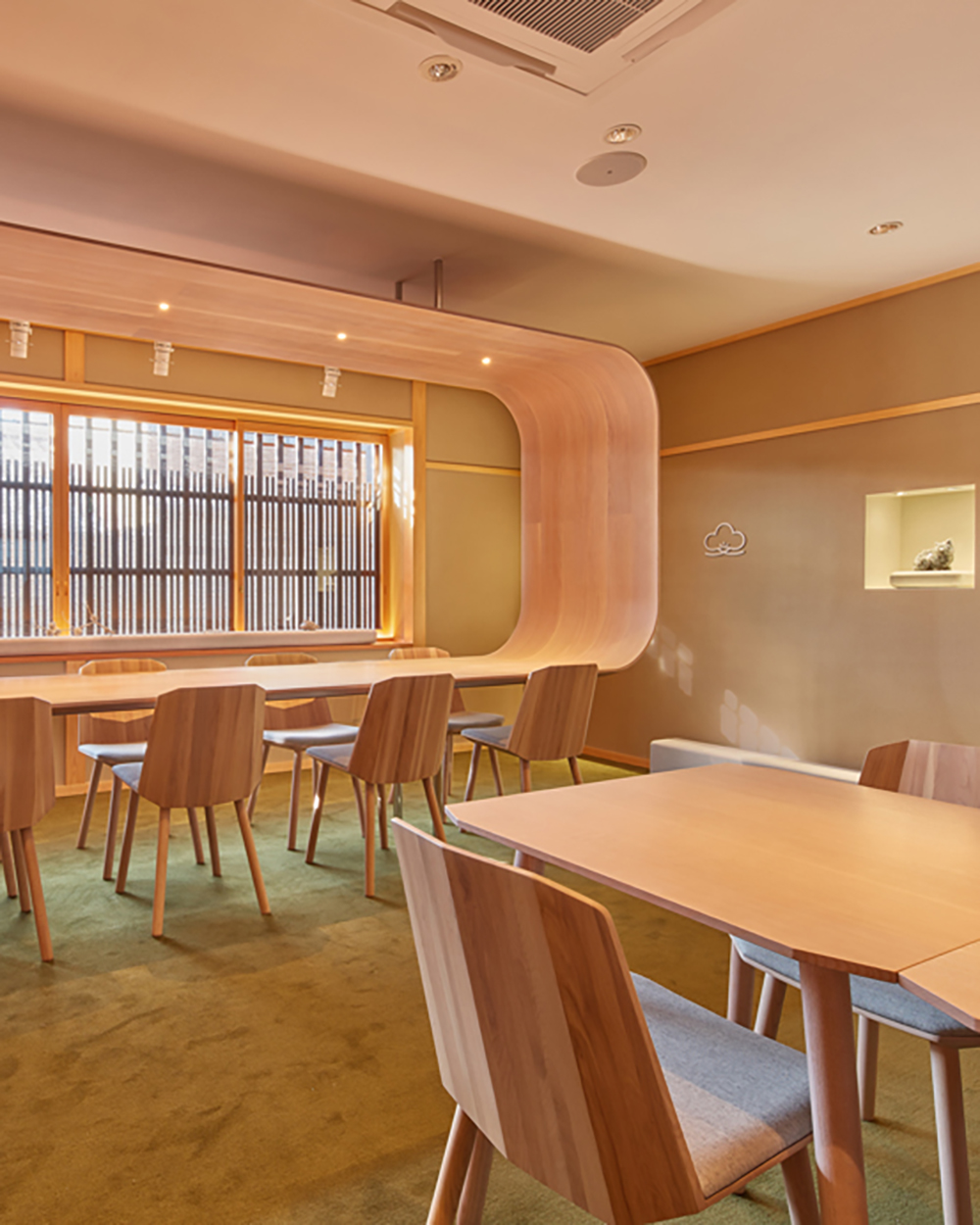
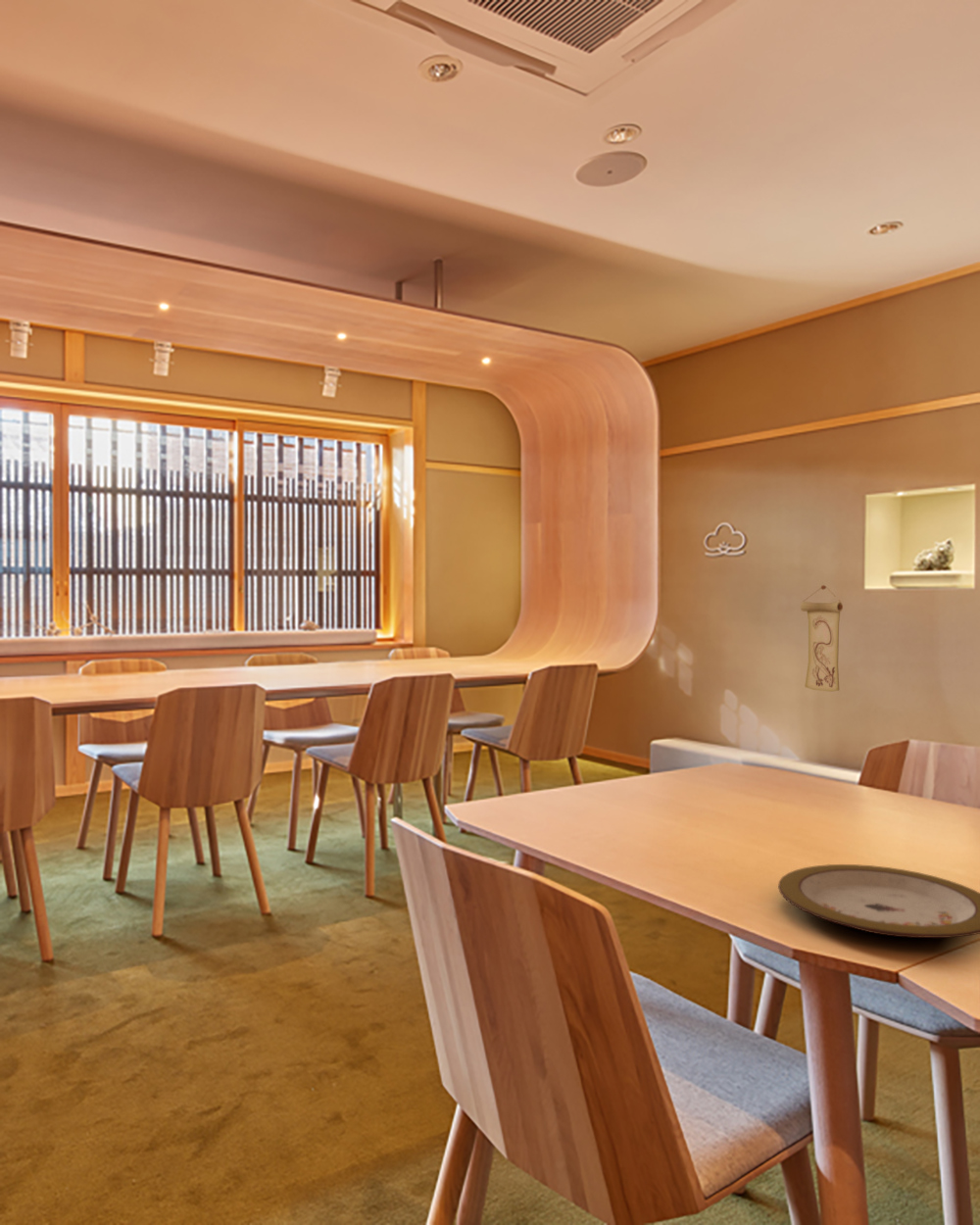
+ wall scroll (820, 638)
+ plate (884, 904)
